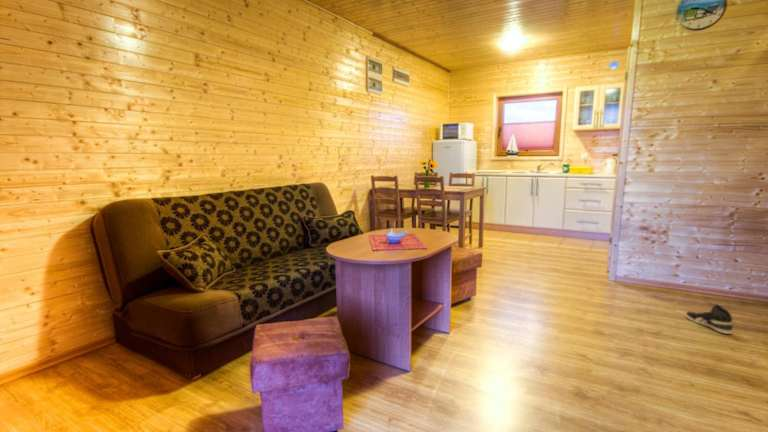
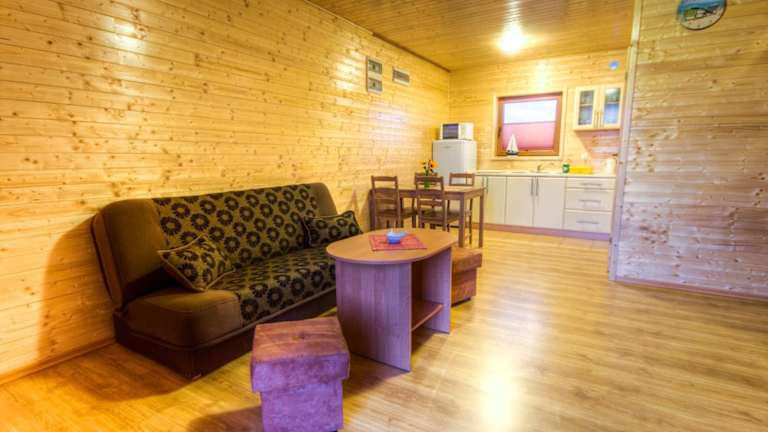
- sneaker (709, 313)
